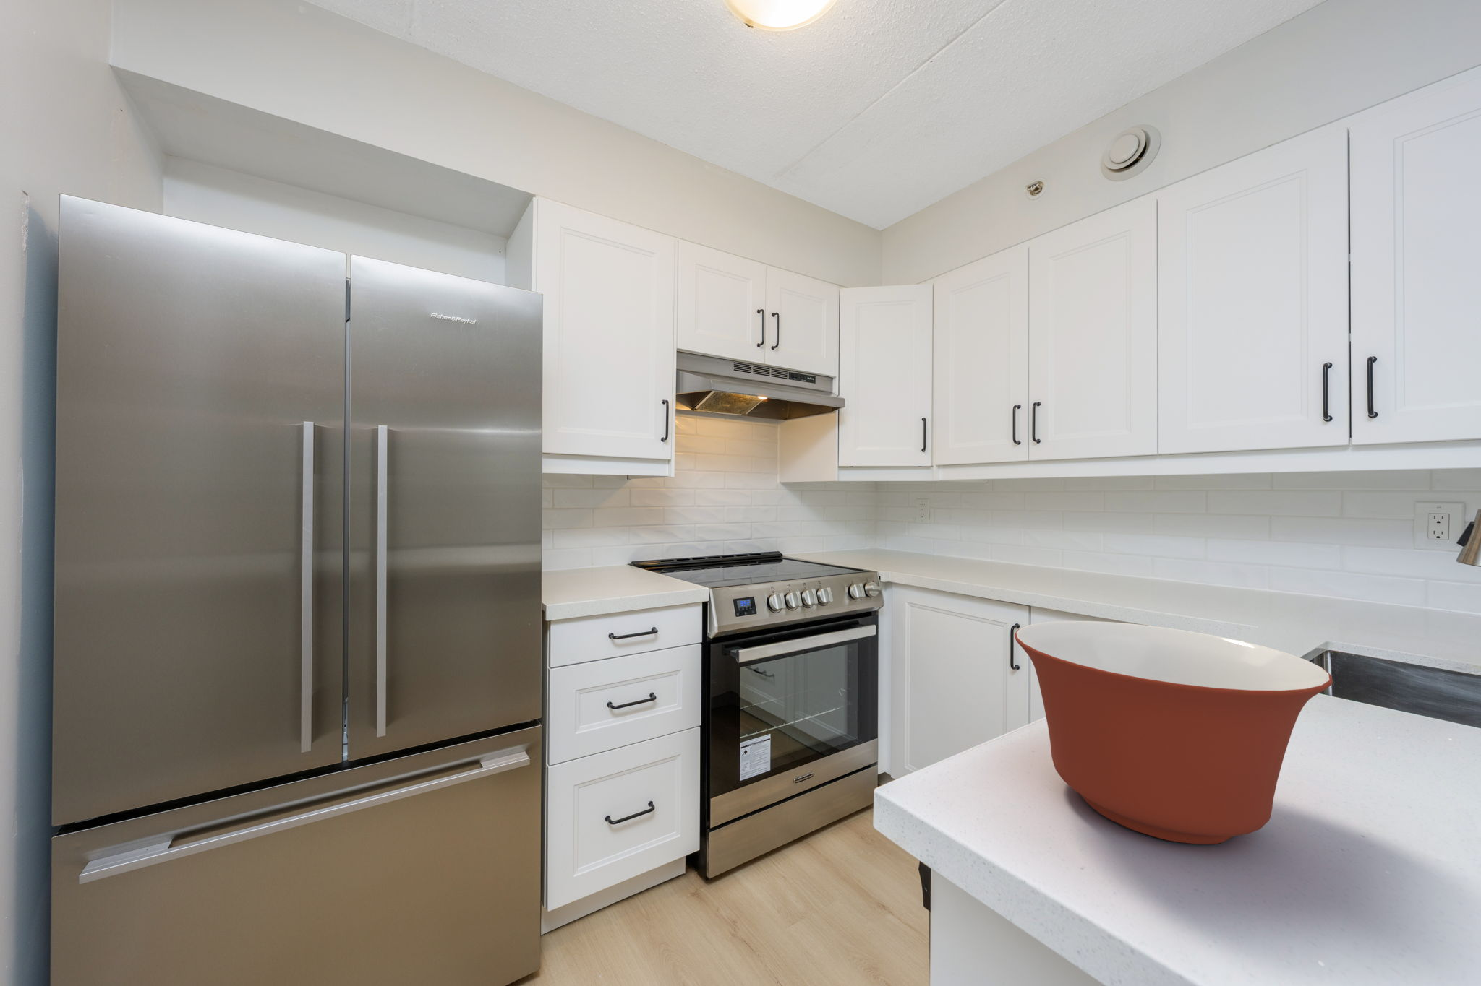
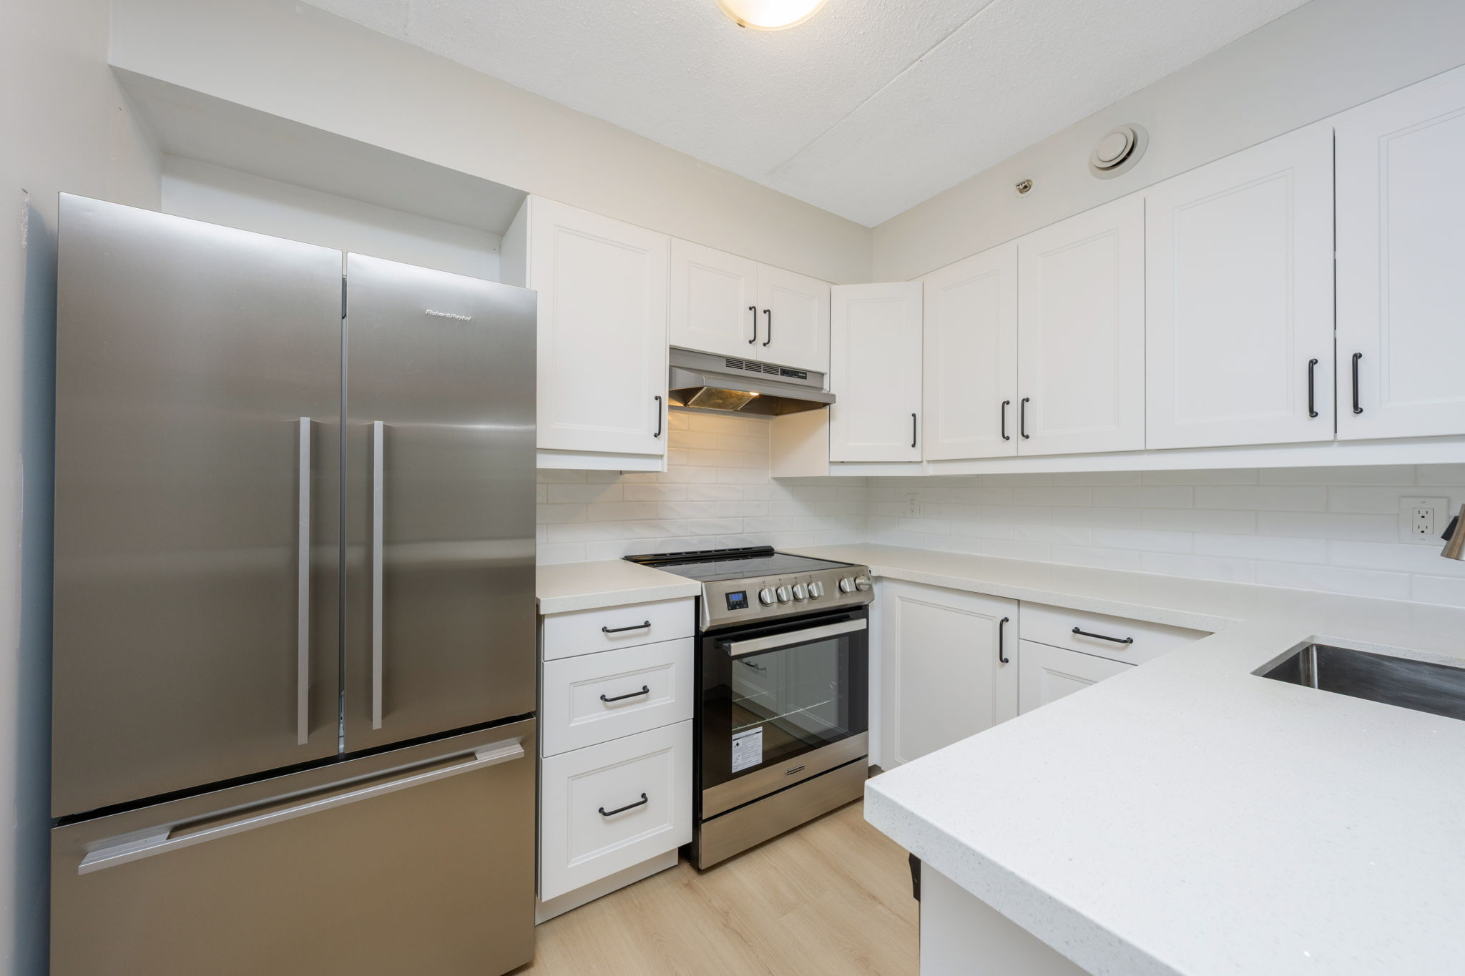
- mixing bowl (1152, 726)
